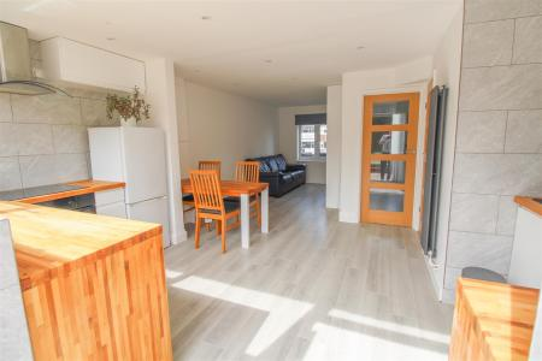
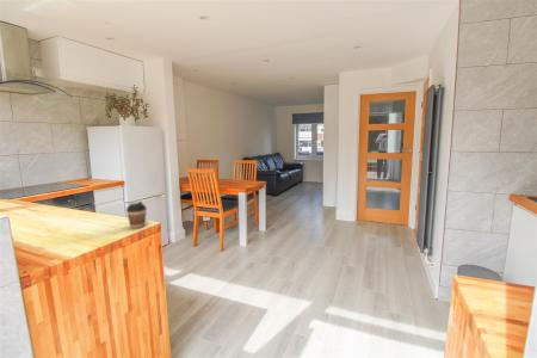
+ coffee cup (136, 214)
